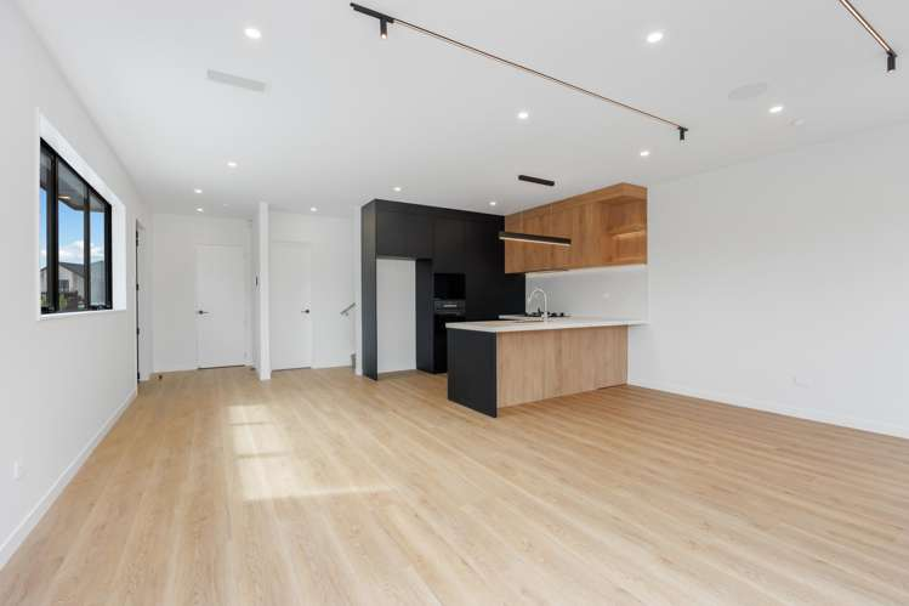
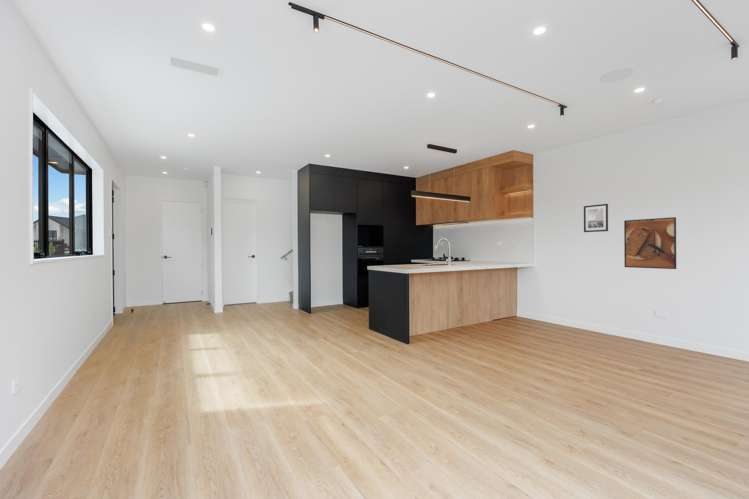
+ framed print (648, 243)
+ wall art (595, 218)
